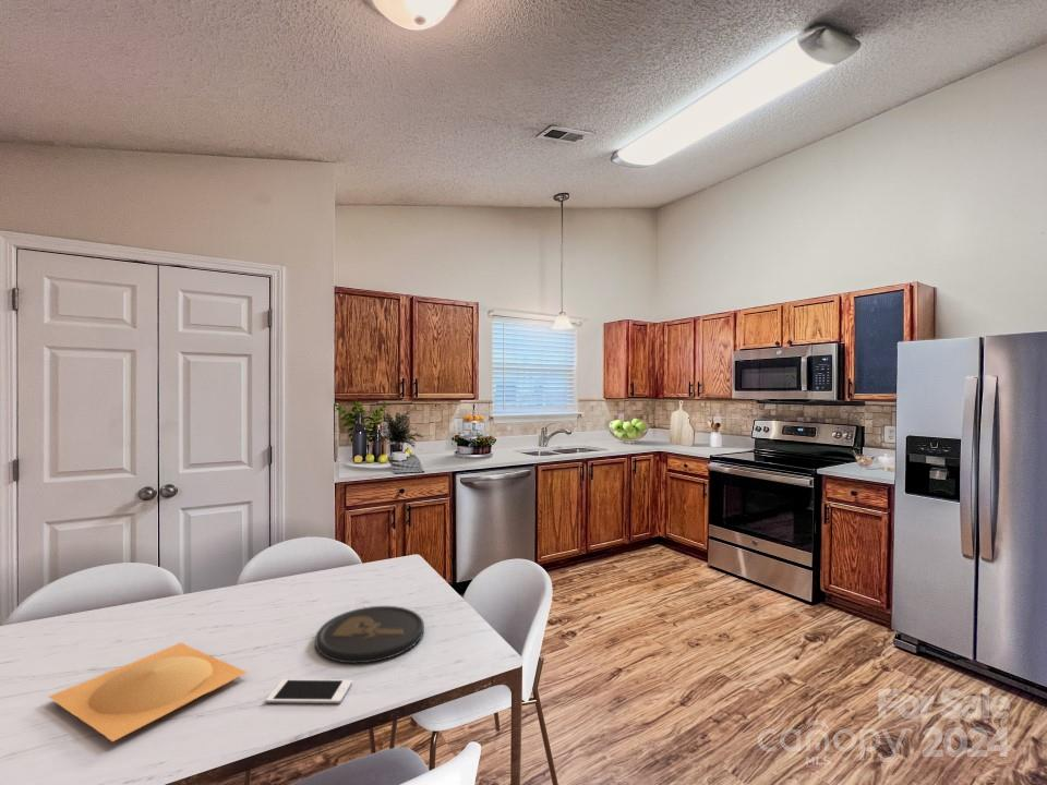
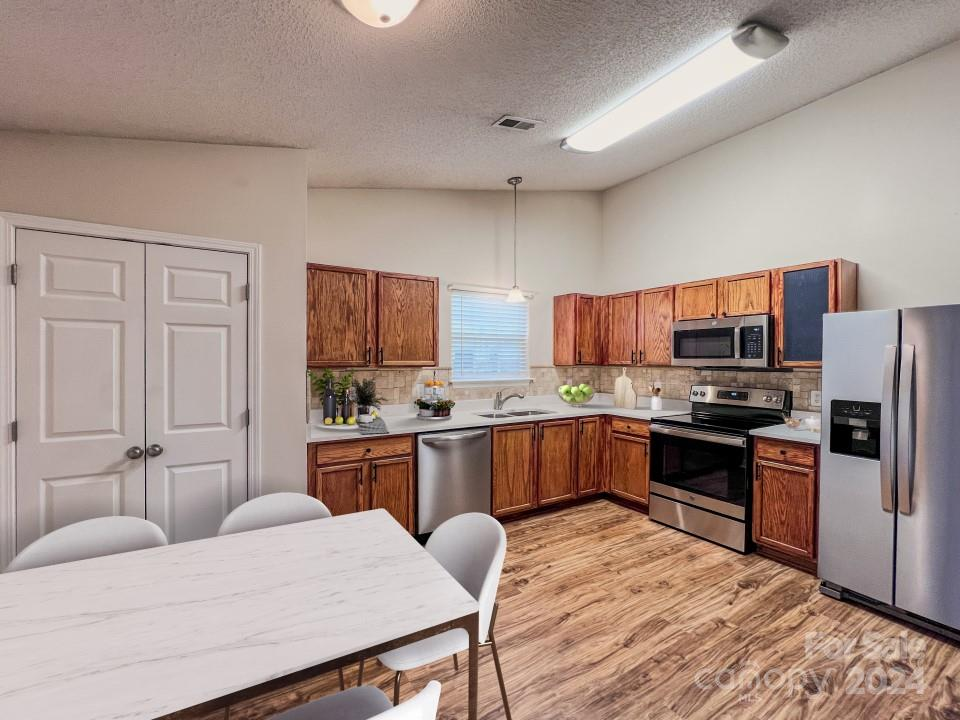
- cell phone (310, 690)
- plate (152, 680)
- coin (371, 631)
